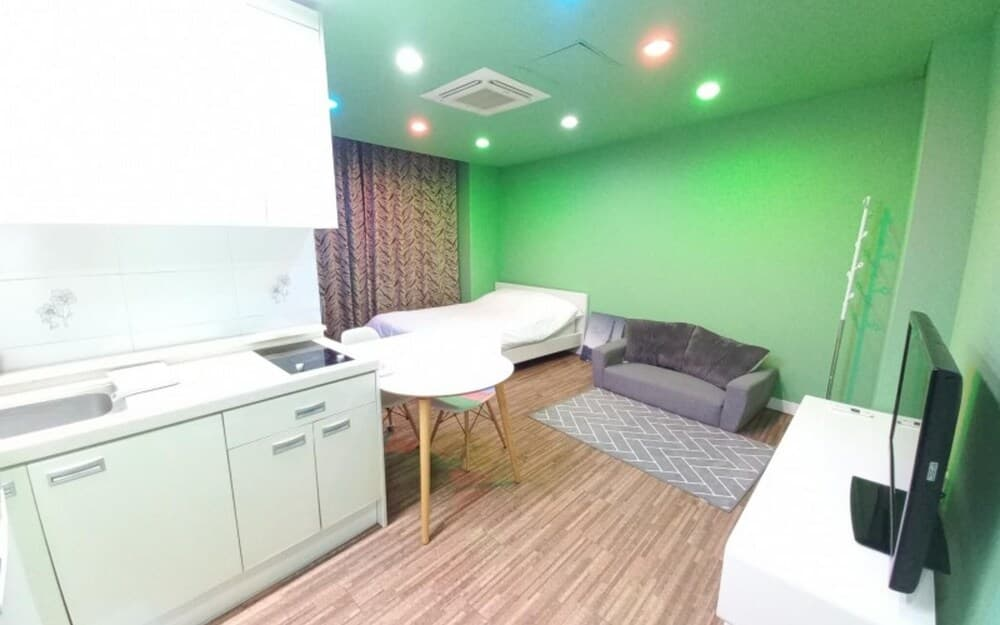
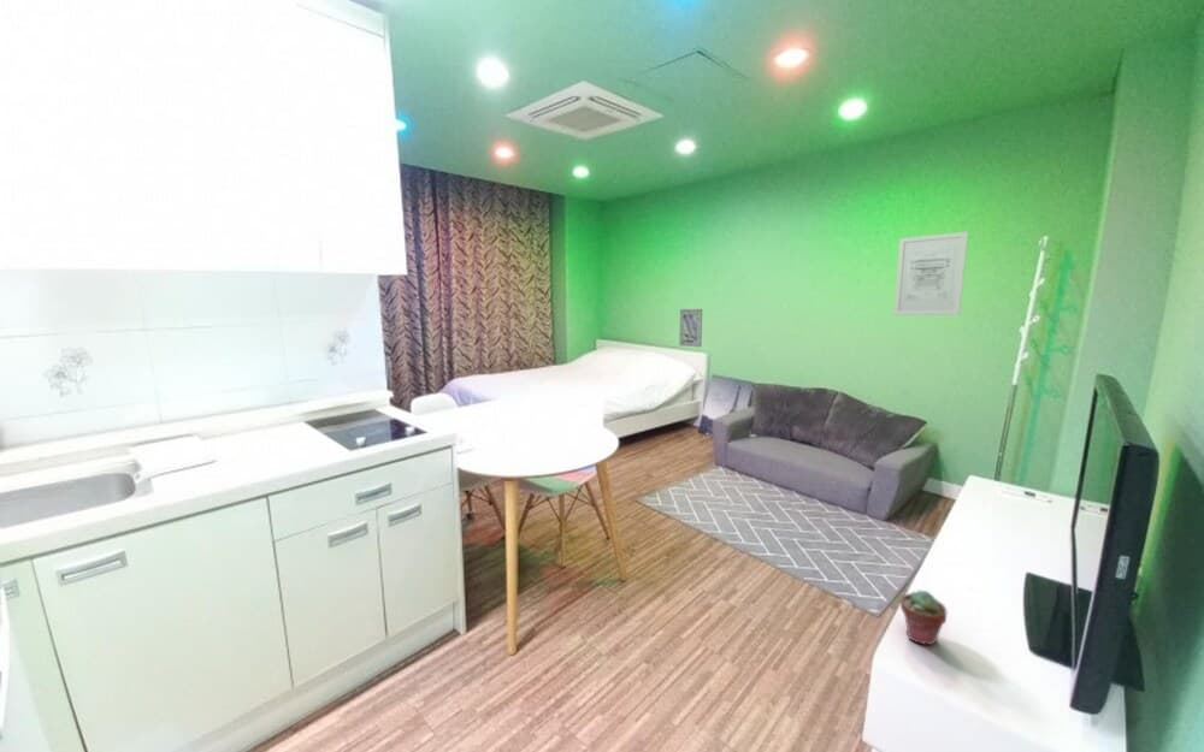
+ potted succulent (922, 614)
+ wall art (928, 276)
+ wall art (690, 327)
